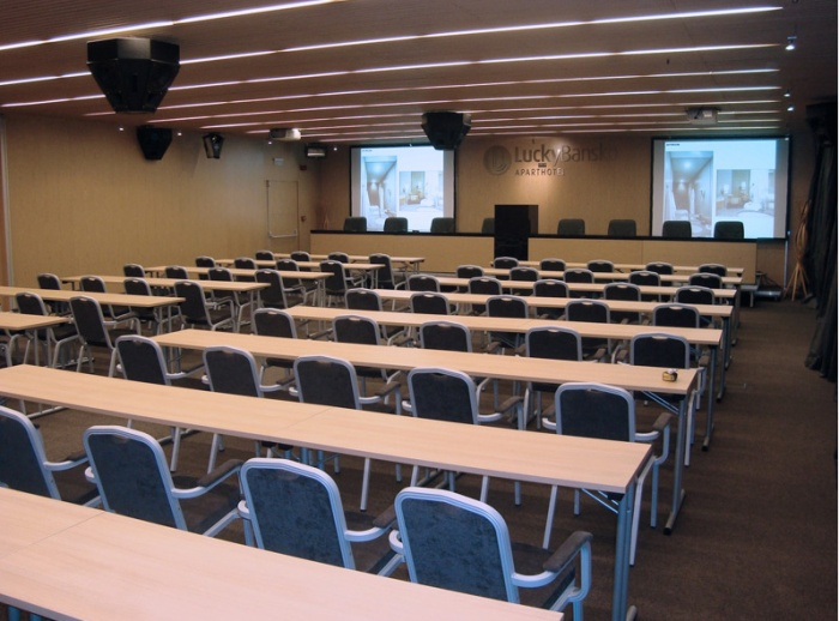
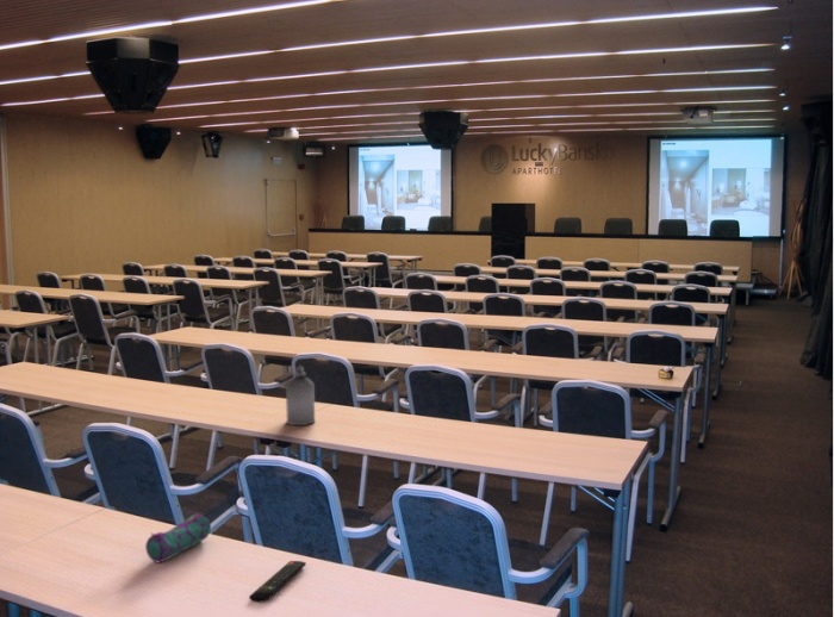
+ remote control (279, 580)
+ pencil case (179, 536)
+ bottle (300, 393)
